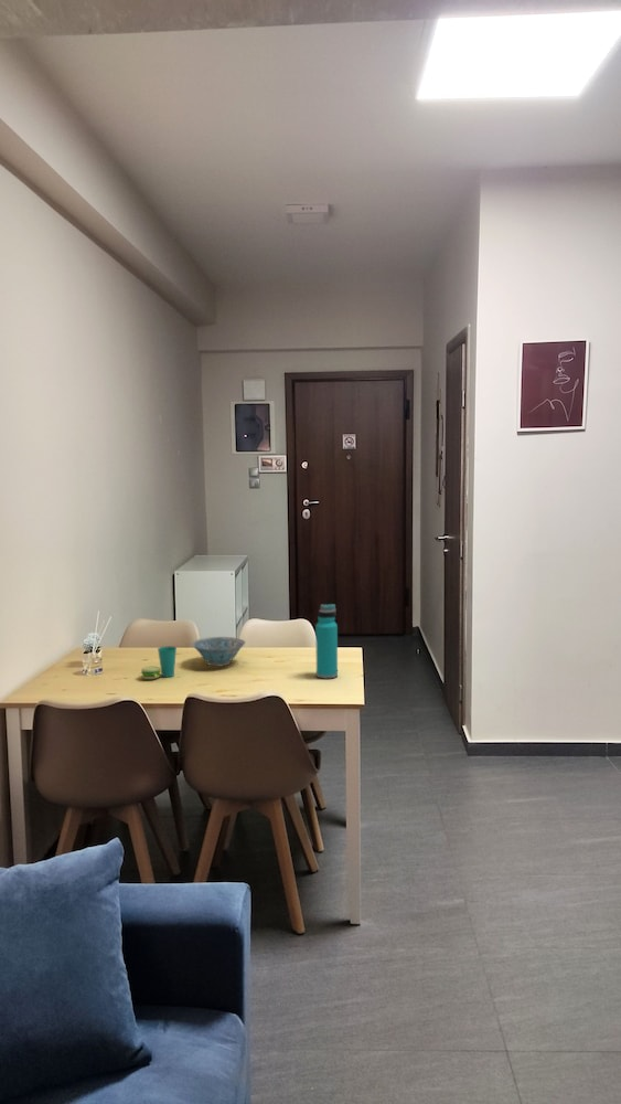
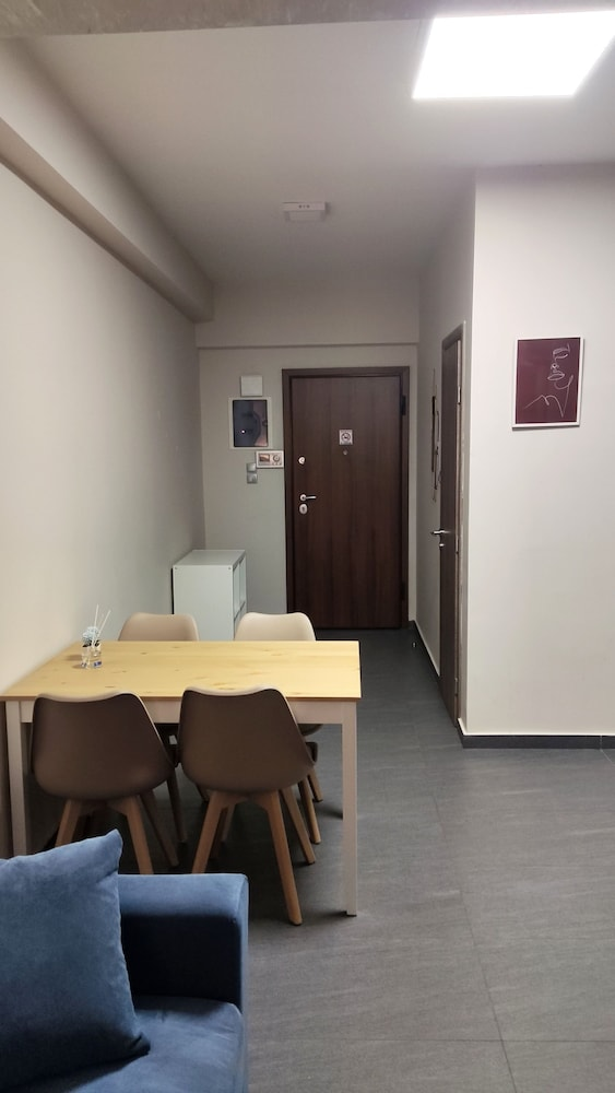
- ceramic bowl (218, 652)
- water bottle (326, 640)
- cup (160, 662)
